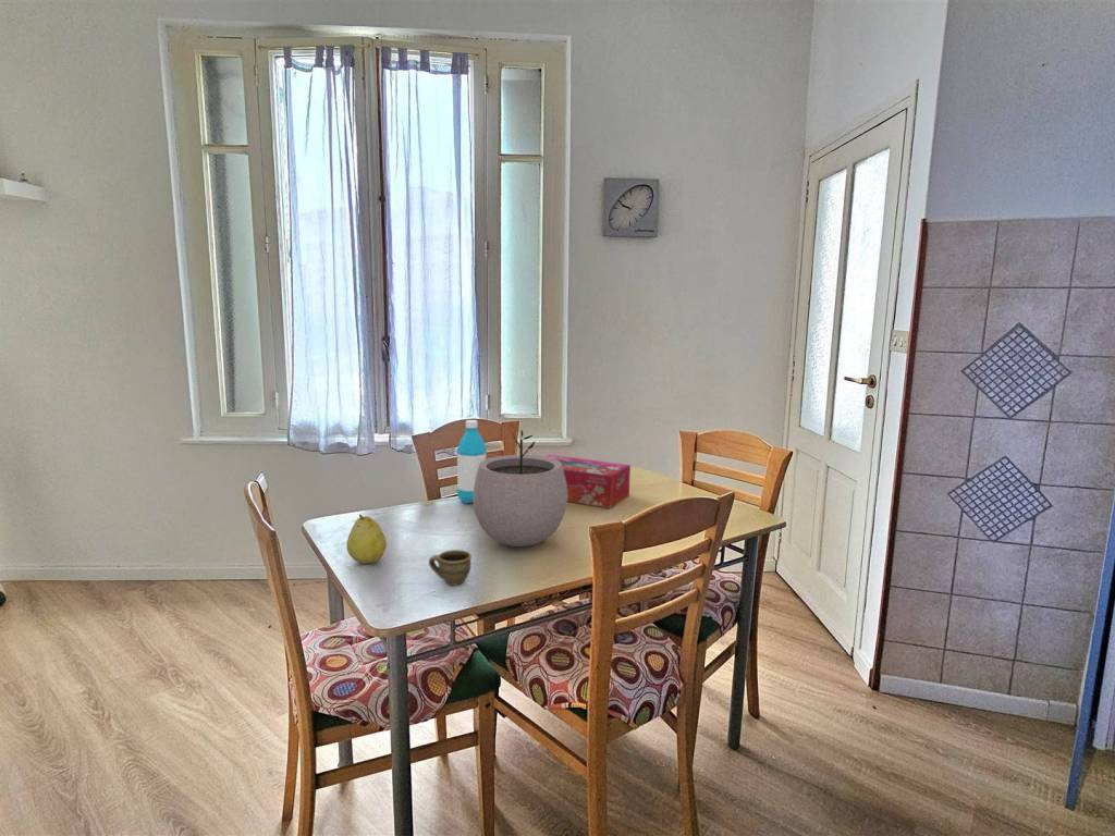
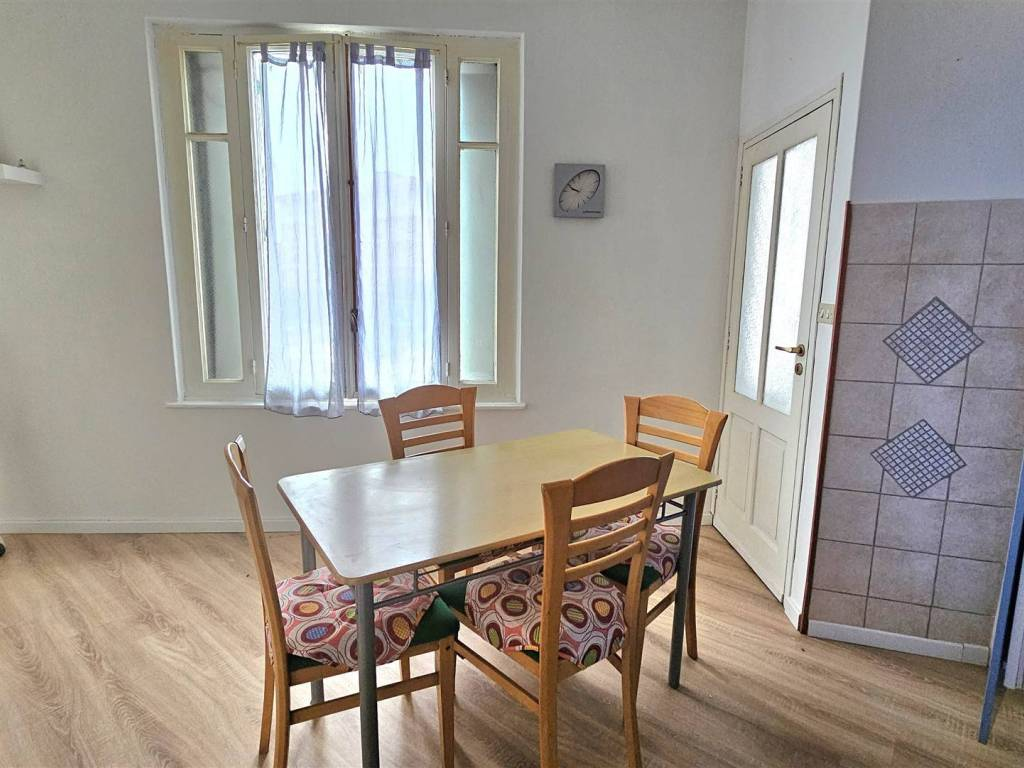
- cup (450, 567)
- tissue box (577, 479)
- water bottle (471, 460)
- fruit (366, 537)
- plant pot (519, 485)
